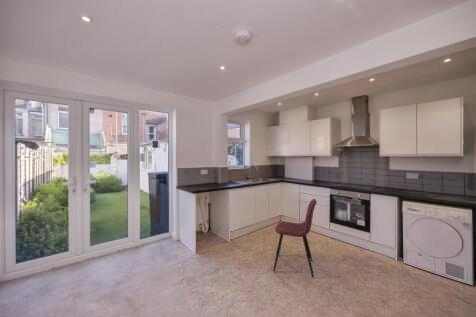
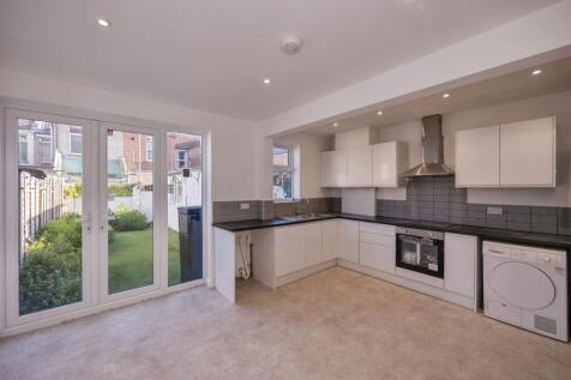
- dining chair (293, 232)
